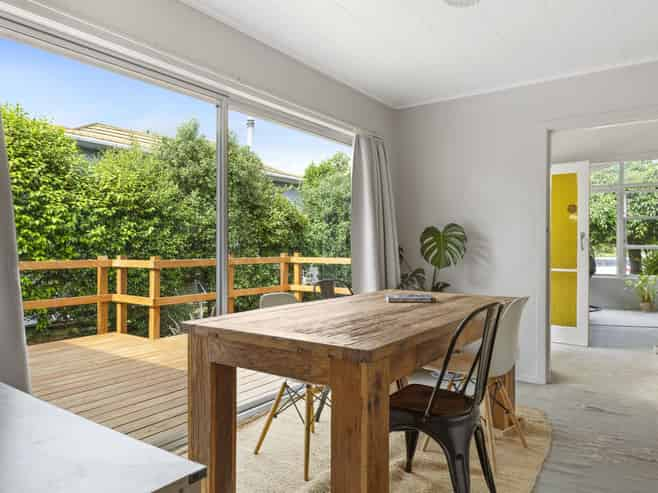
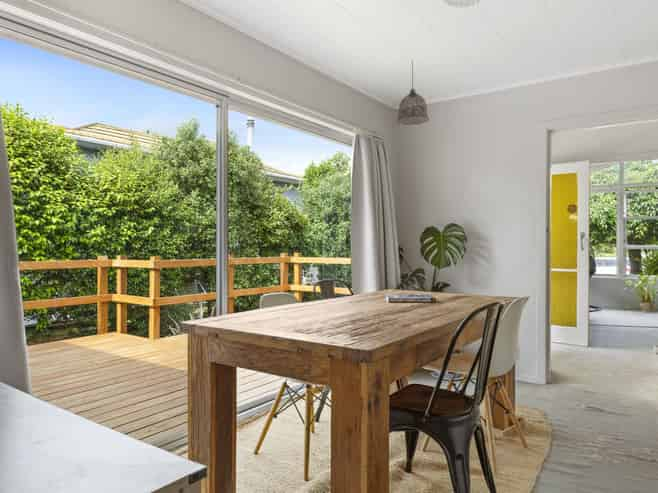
+ pendant lamp (412, 90)
